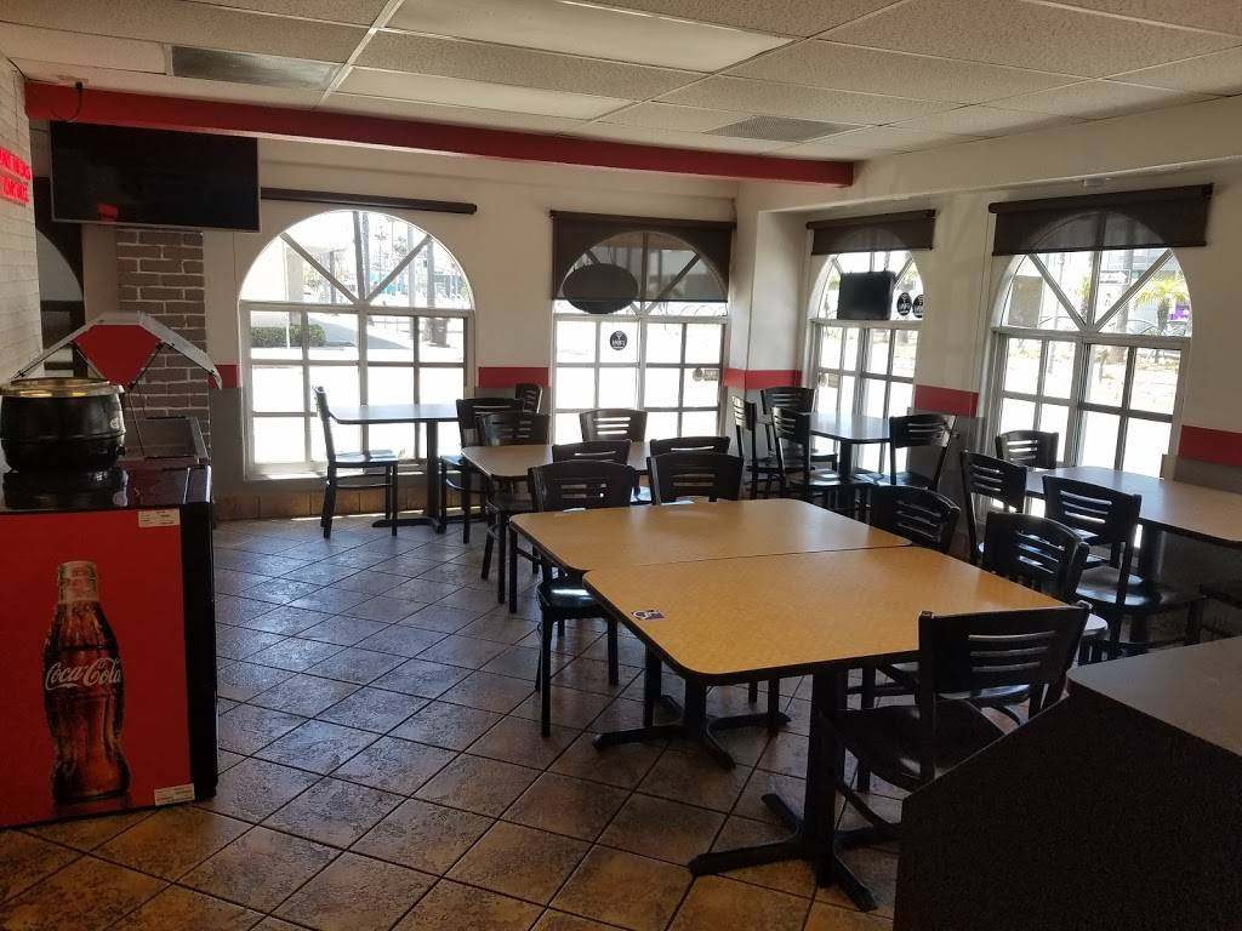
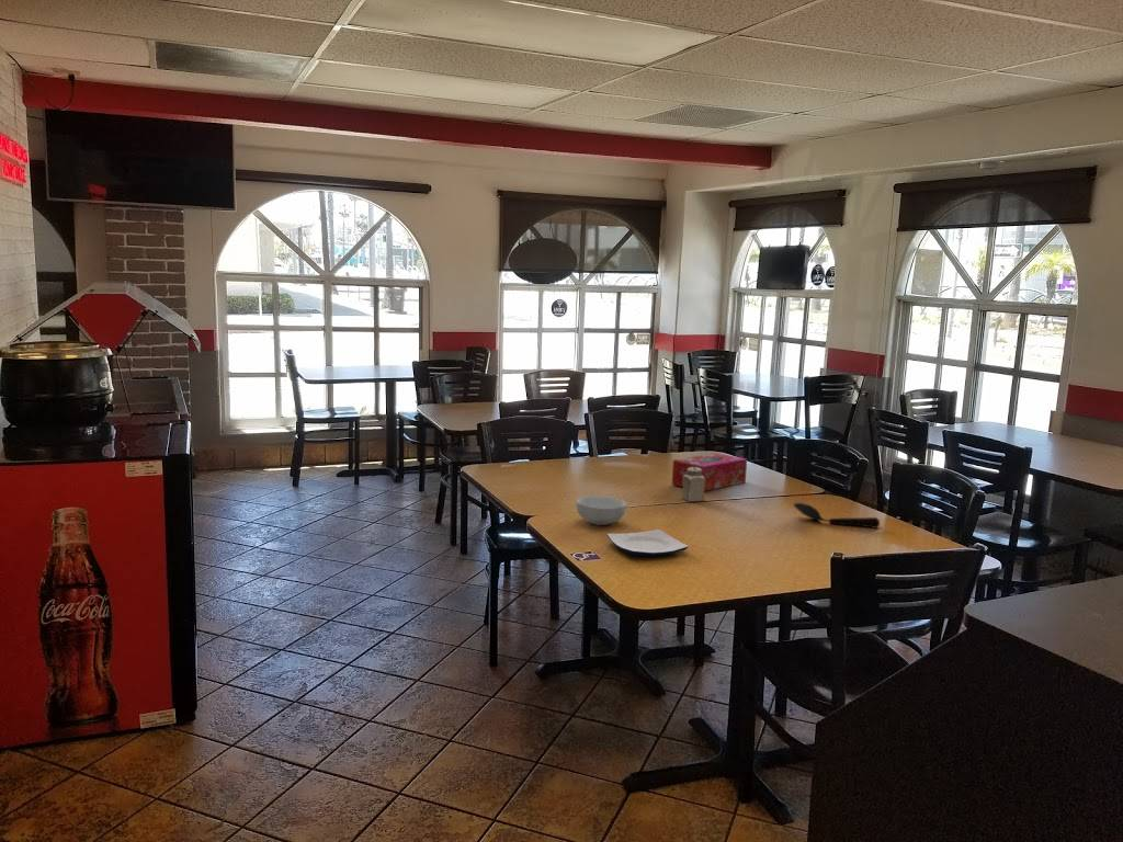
+ plate (646, 544)
+ salt shaker (693, 483)
+ cereal bowl (600, 511)
+ spoon (836, 519)
+ tissue box (710, 471)
